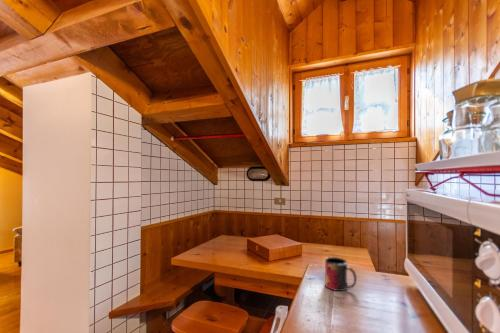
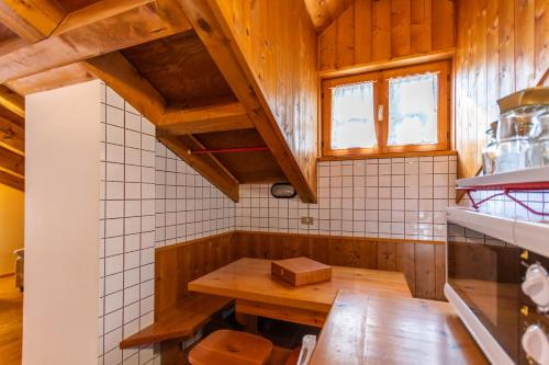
- mug (340, 274)
